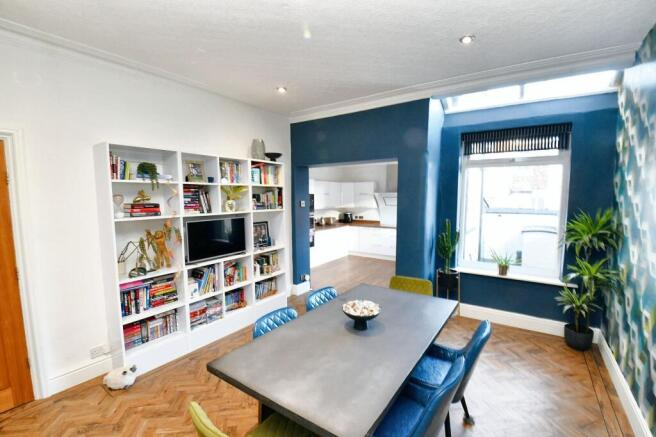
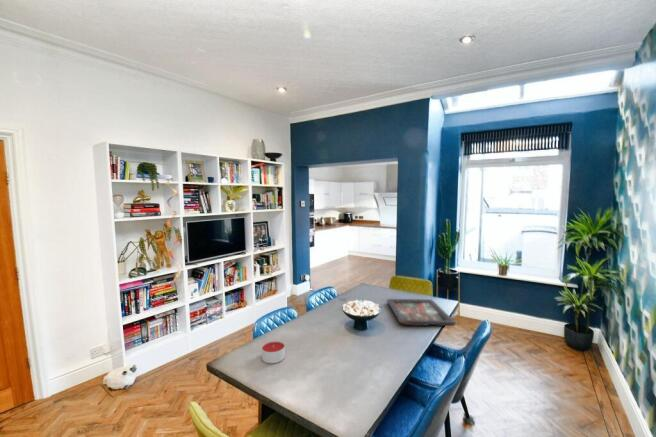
+ decorative tray (417, 311)
+ candle (273, 351)
